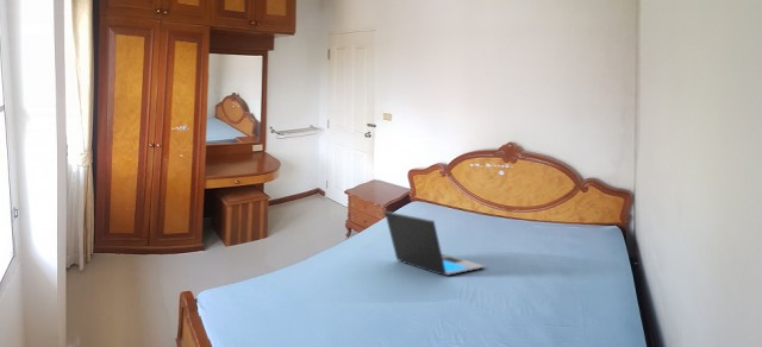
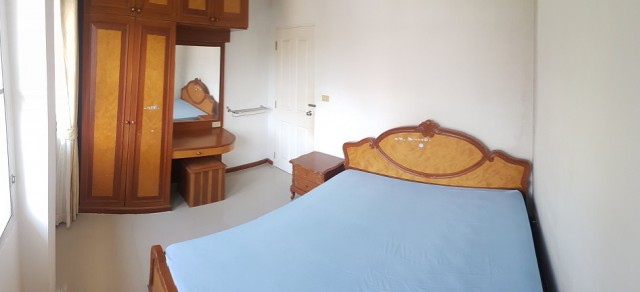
- laptop (435, 239)
